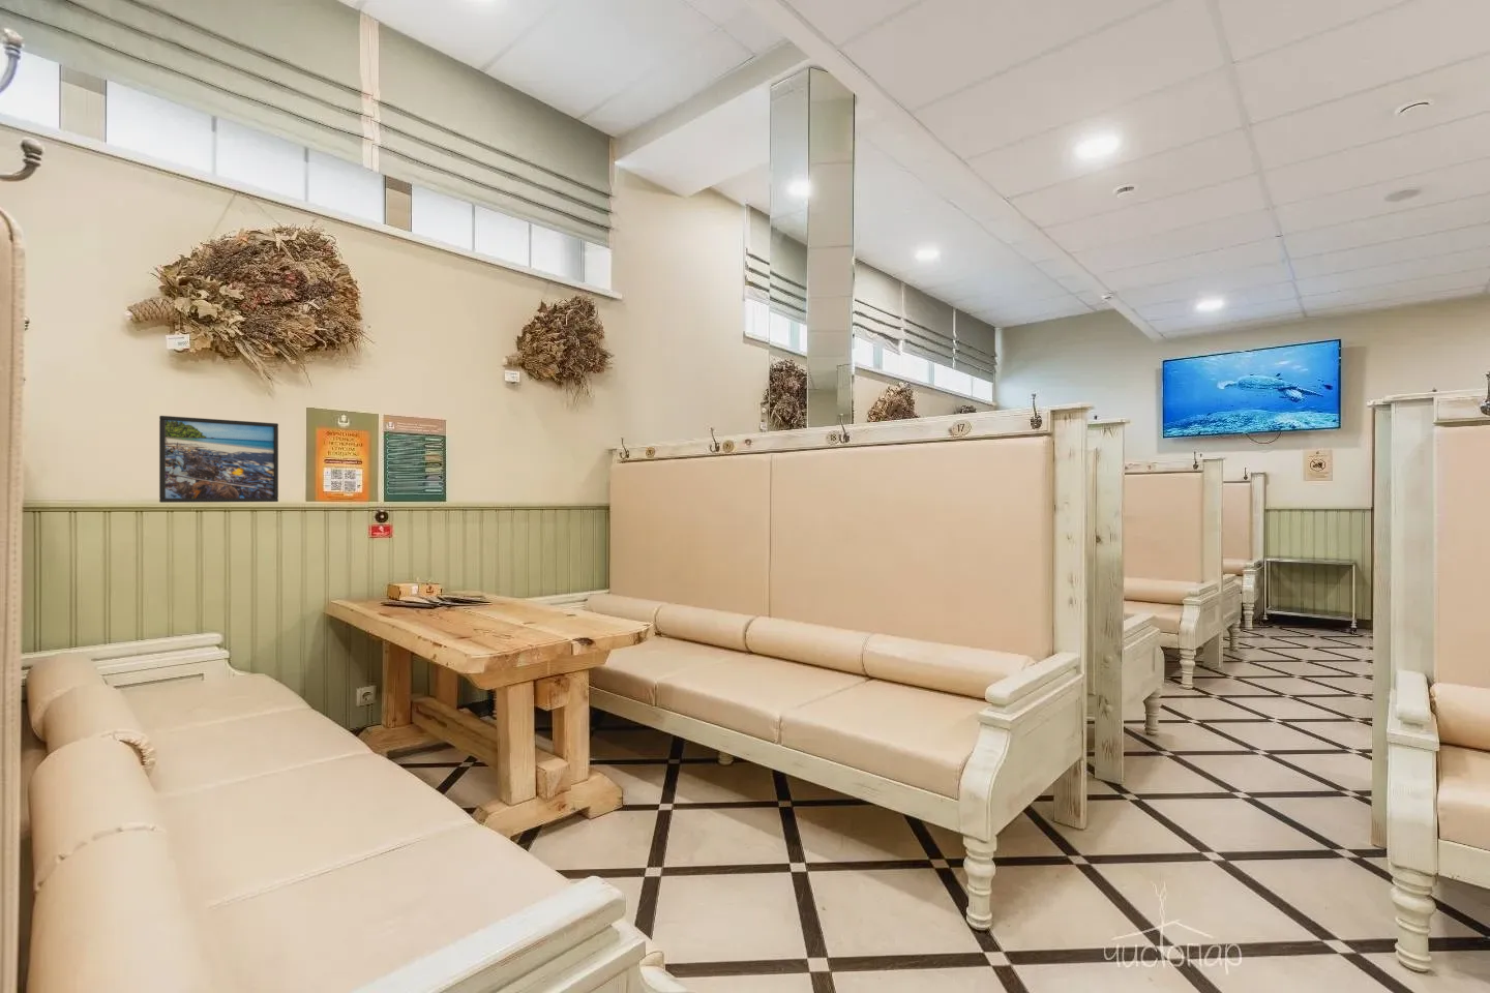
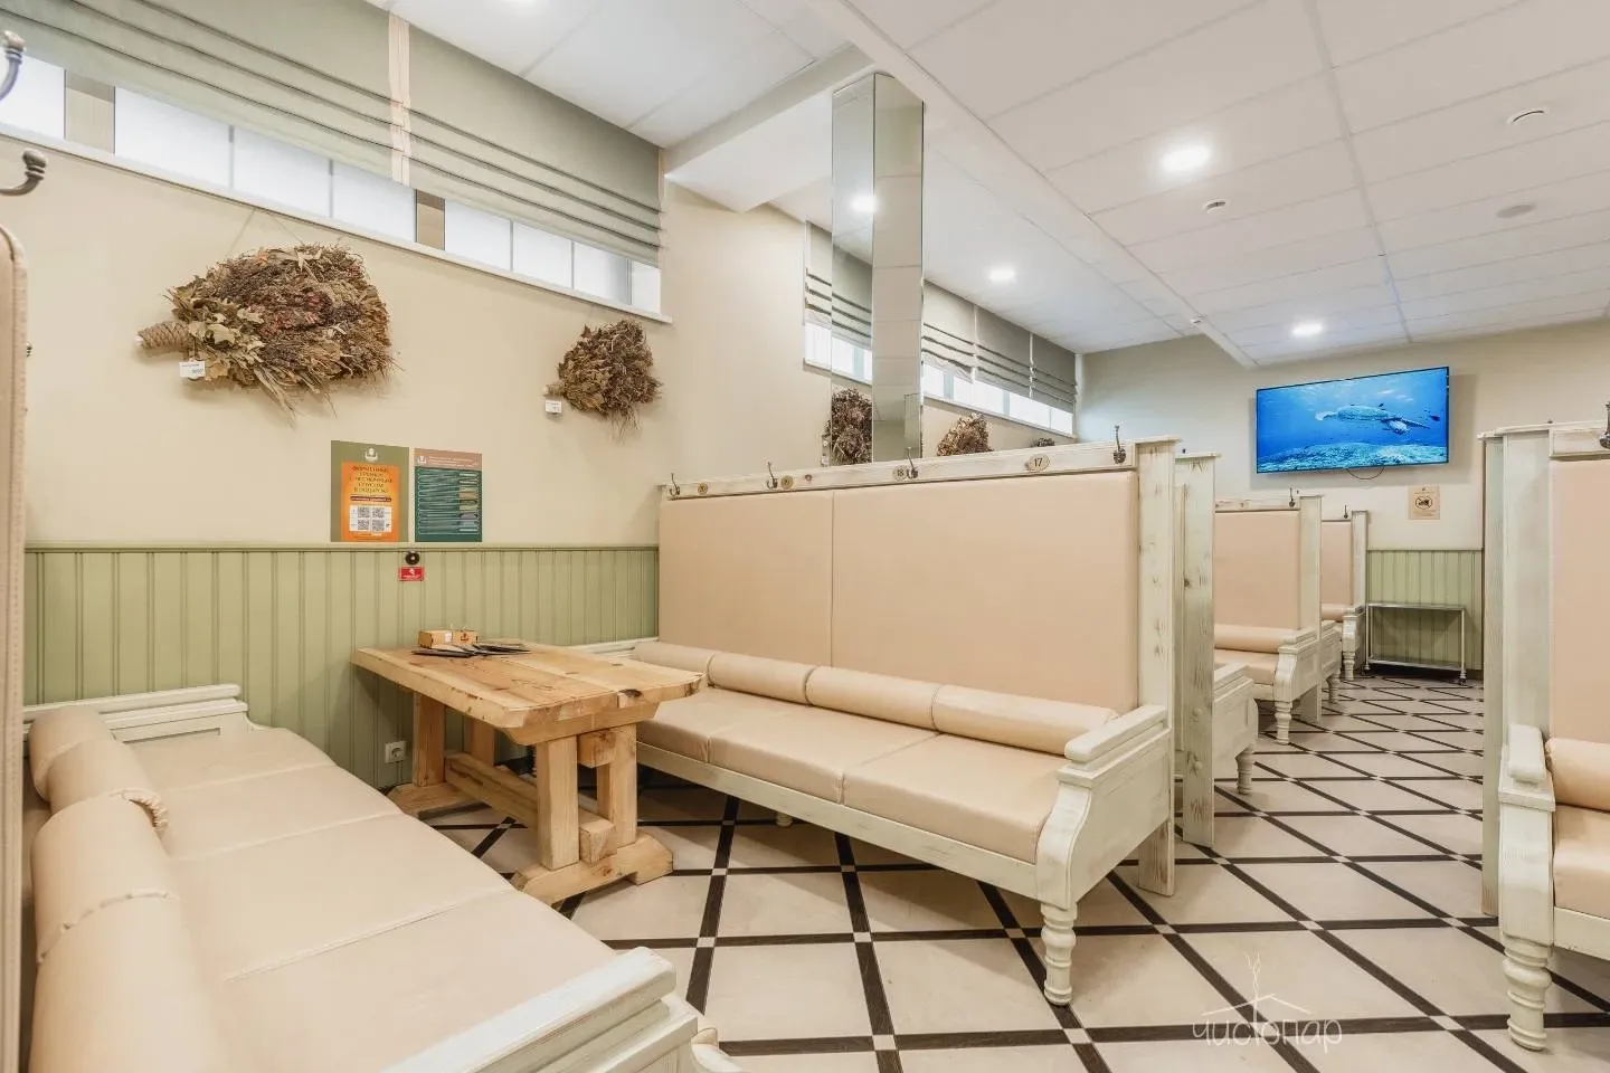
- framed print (222, 460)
